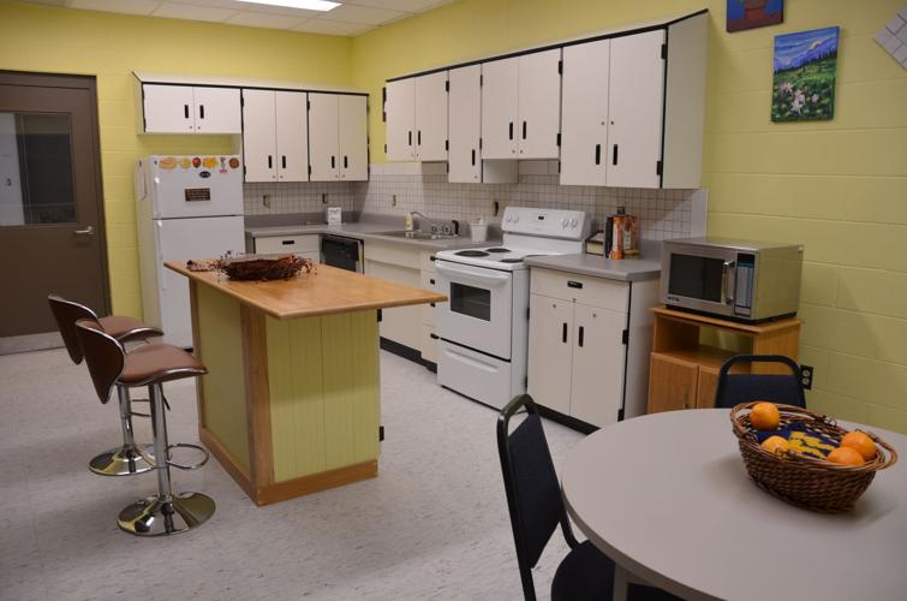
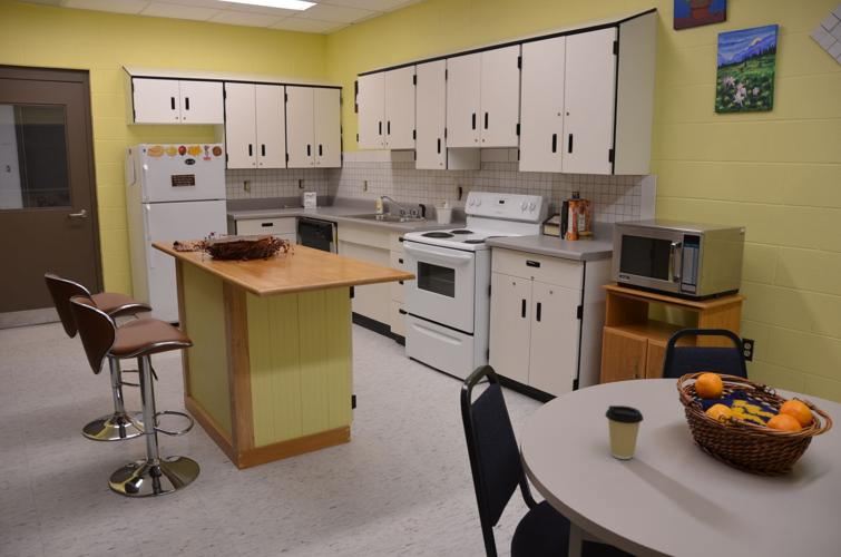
+ coffee cup (623, 431)
